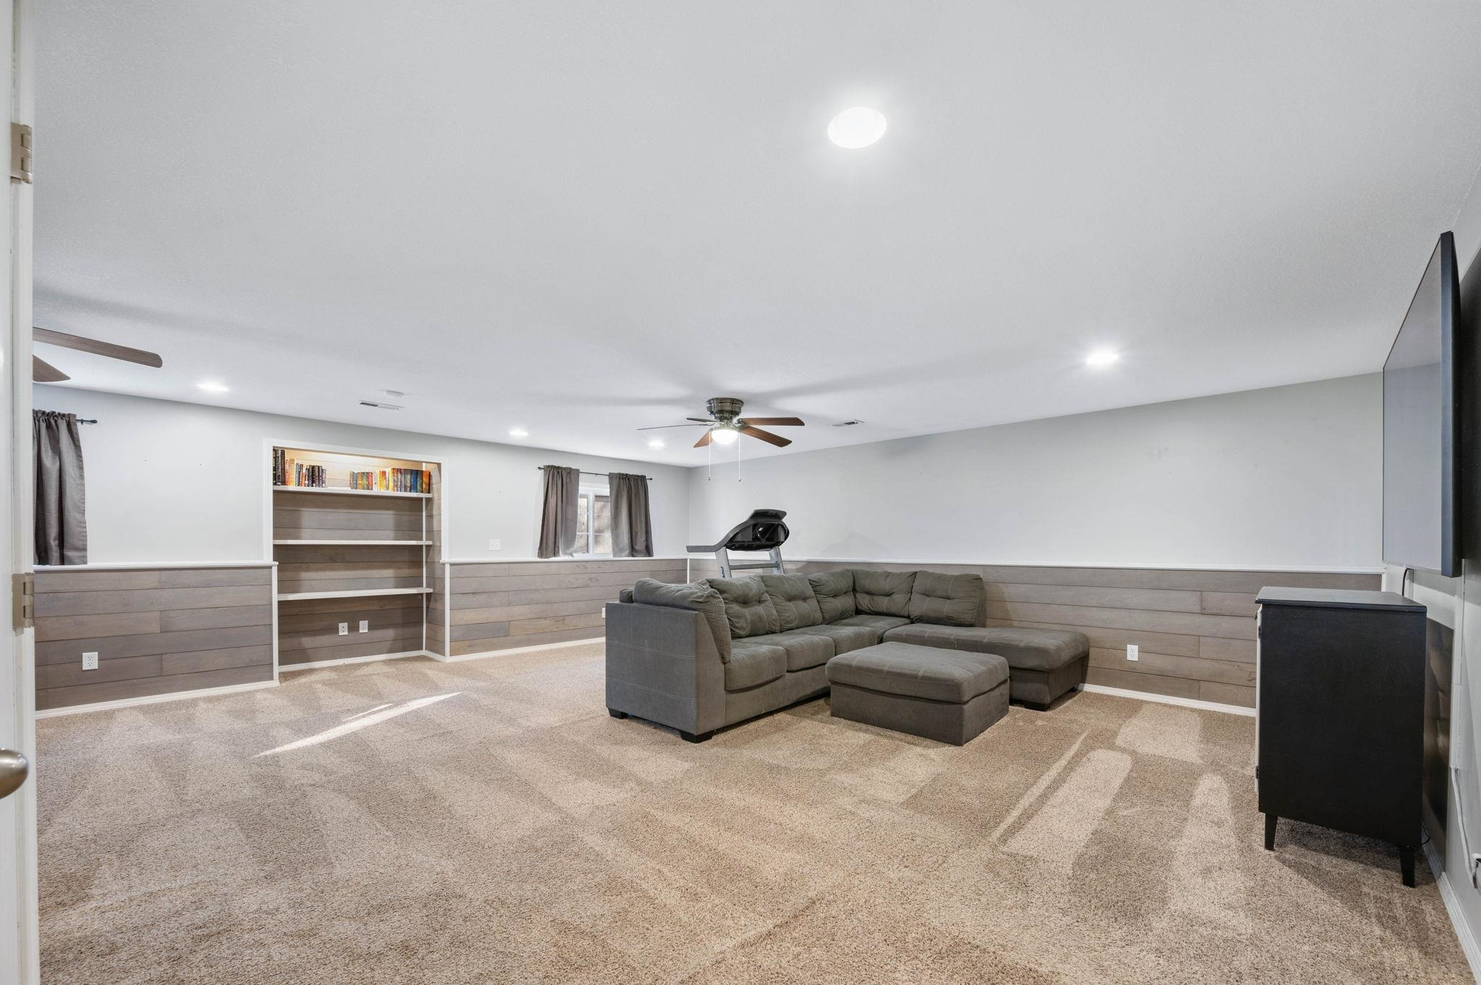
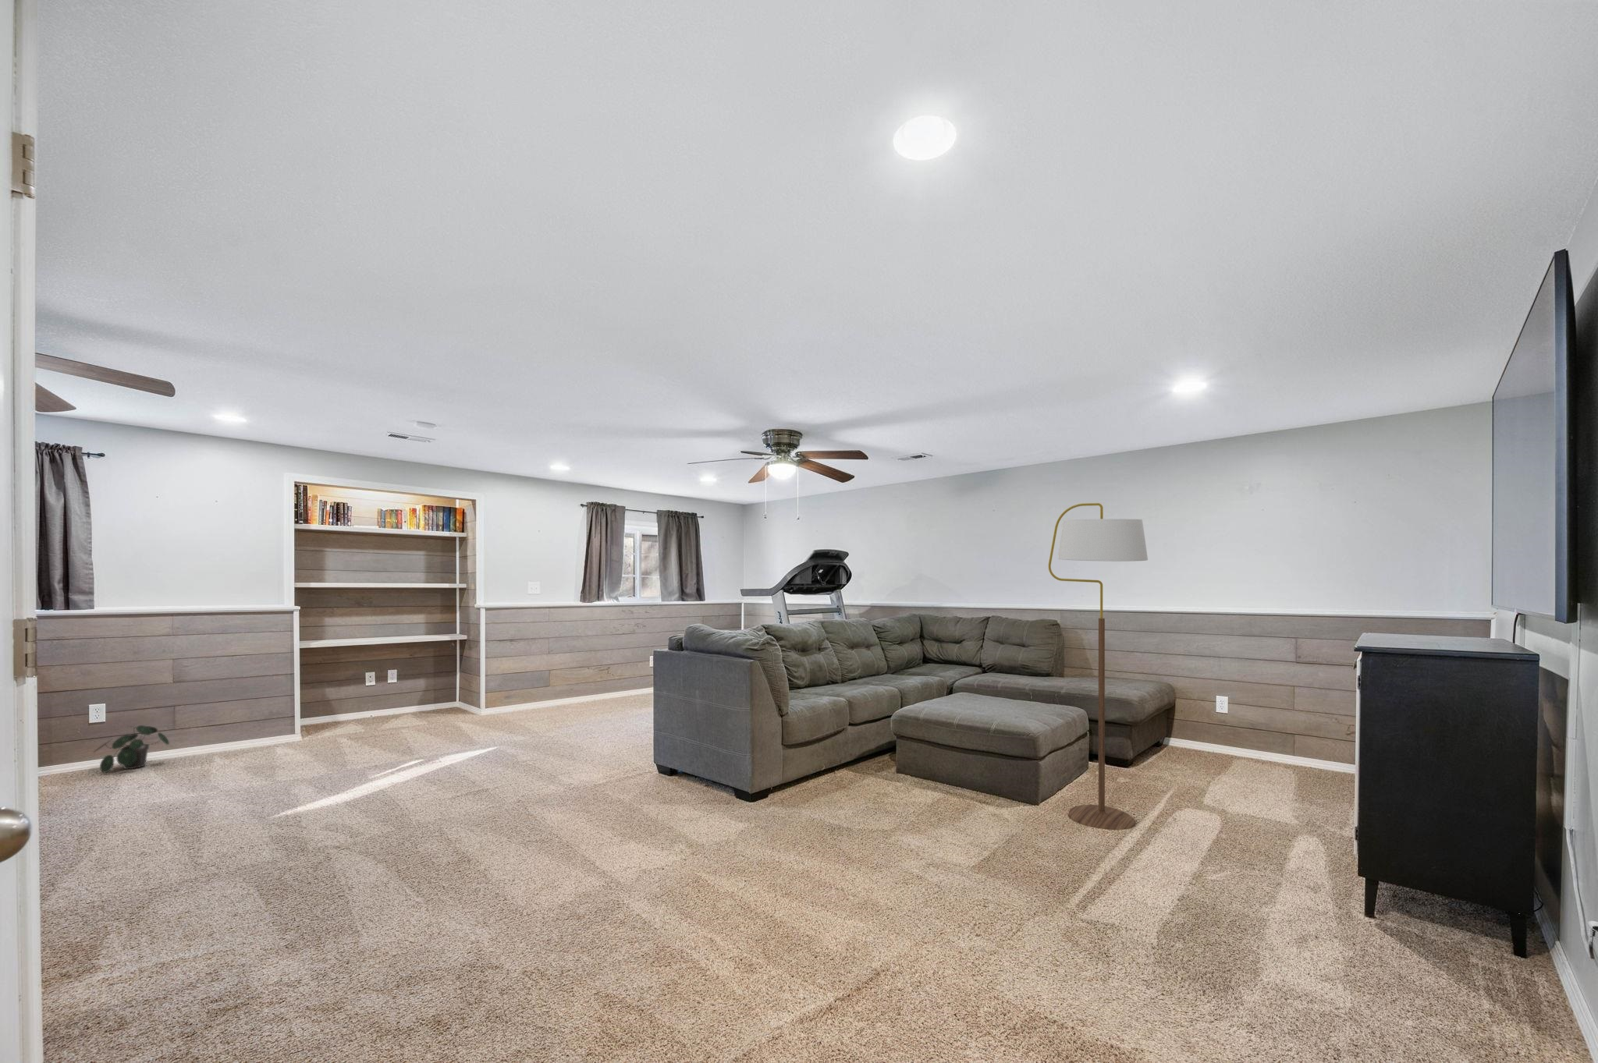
+ potted plant (132, 746)
+ floor lamp (1099, 660)
